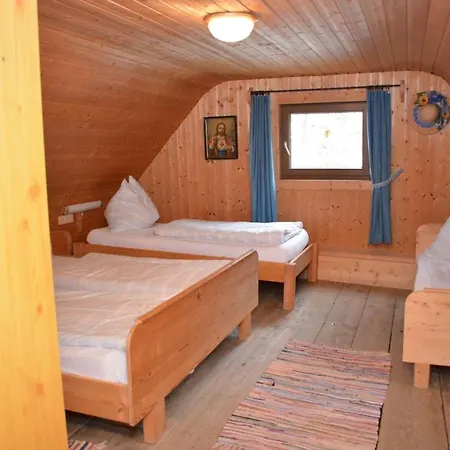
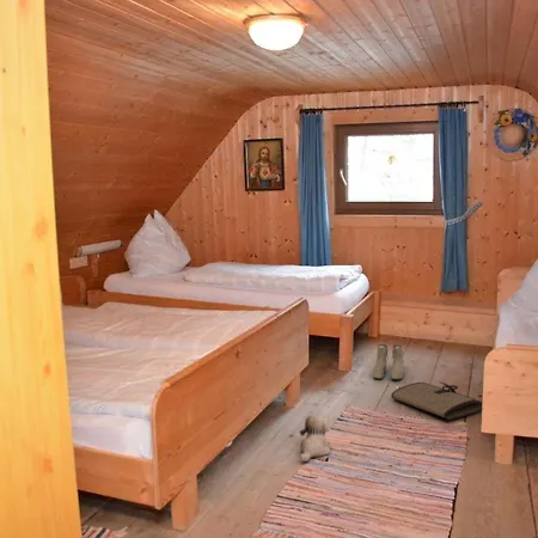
+ boots (386, 361)
+ plush toy (310, 435)
+ tool roll (436, 395)
